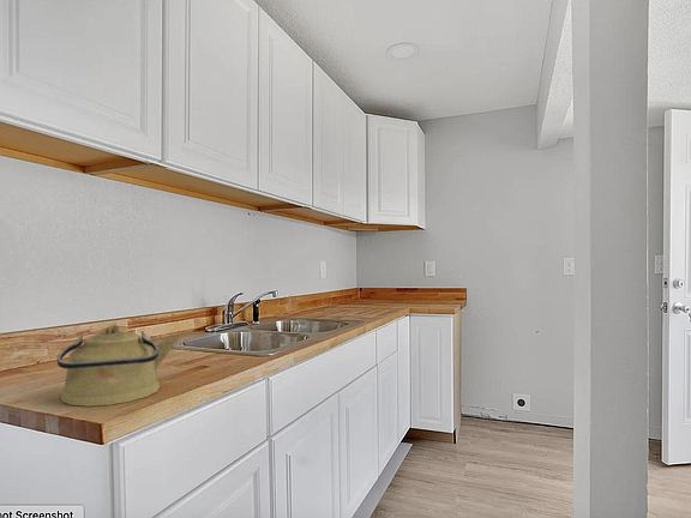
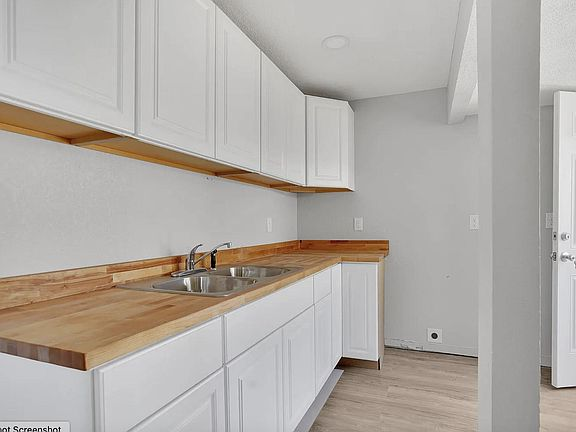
- kettle (122, 357)
